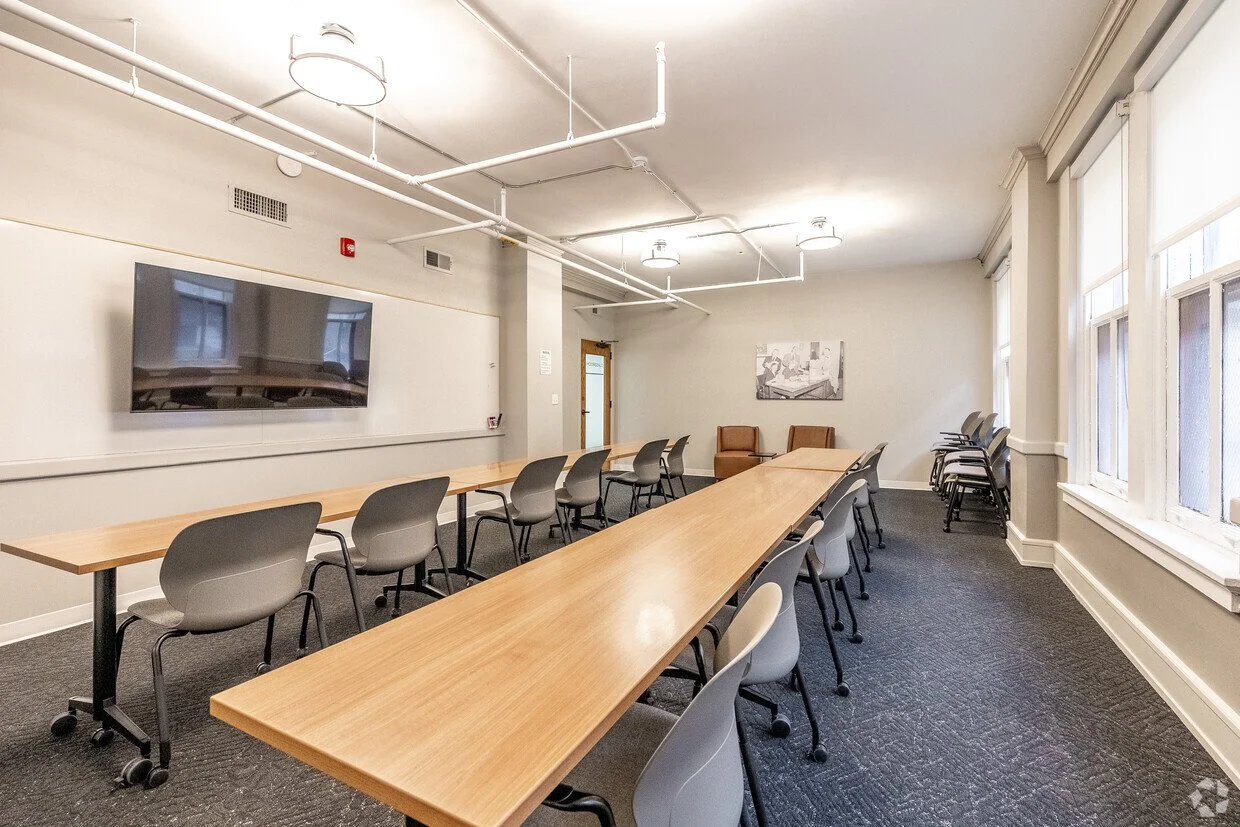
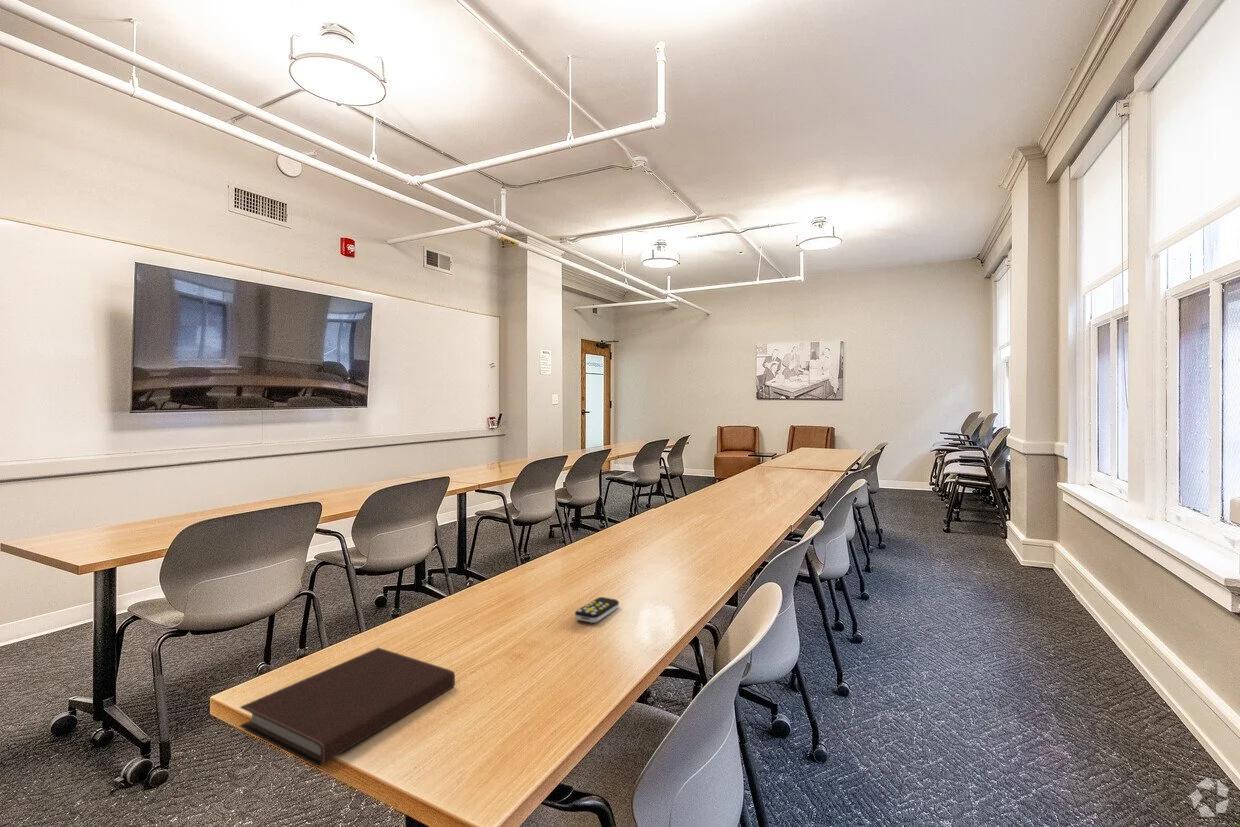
+ notebook (354, 696)
+ remote control (597, 608)
